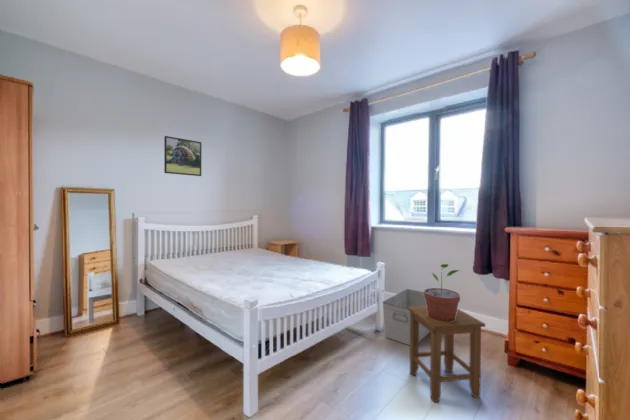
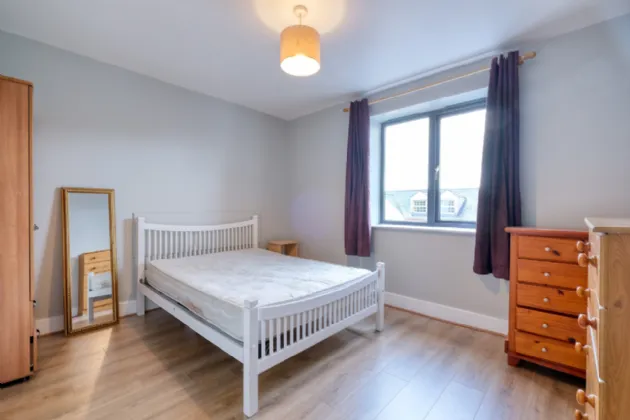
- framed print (183, 156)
- stool (444, 349)
- storage bin (409, 315)
- potted plant (441, 288)
